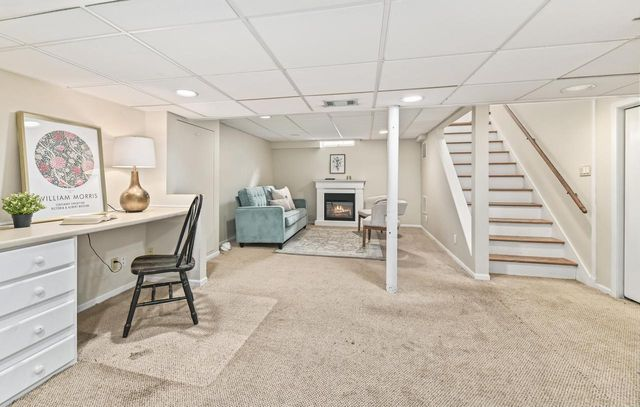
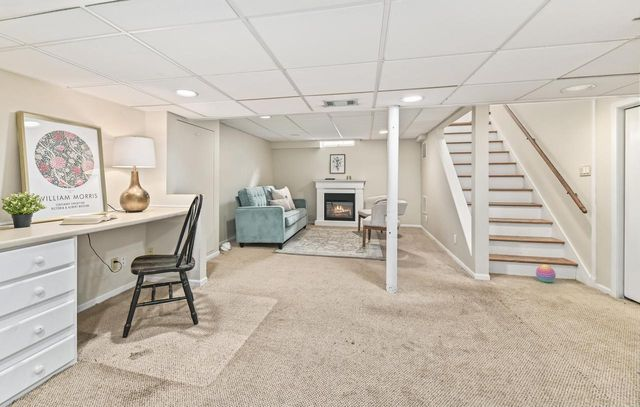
+ stacking toy (545, 272)
